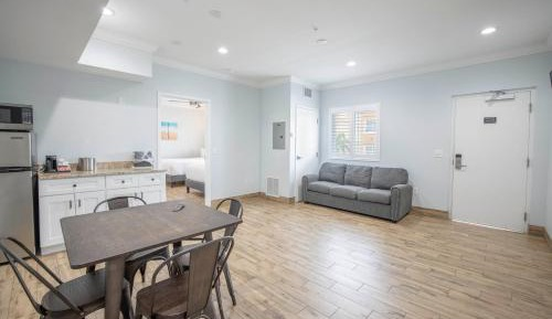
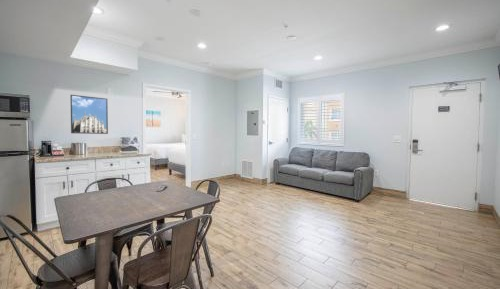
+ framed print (90, 115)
